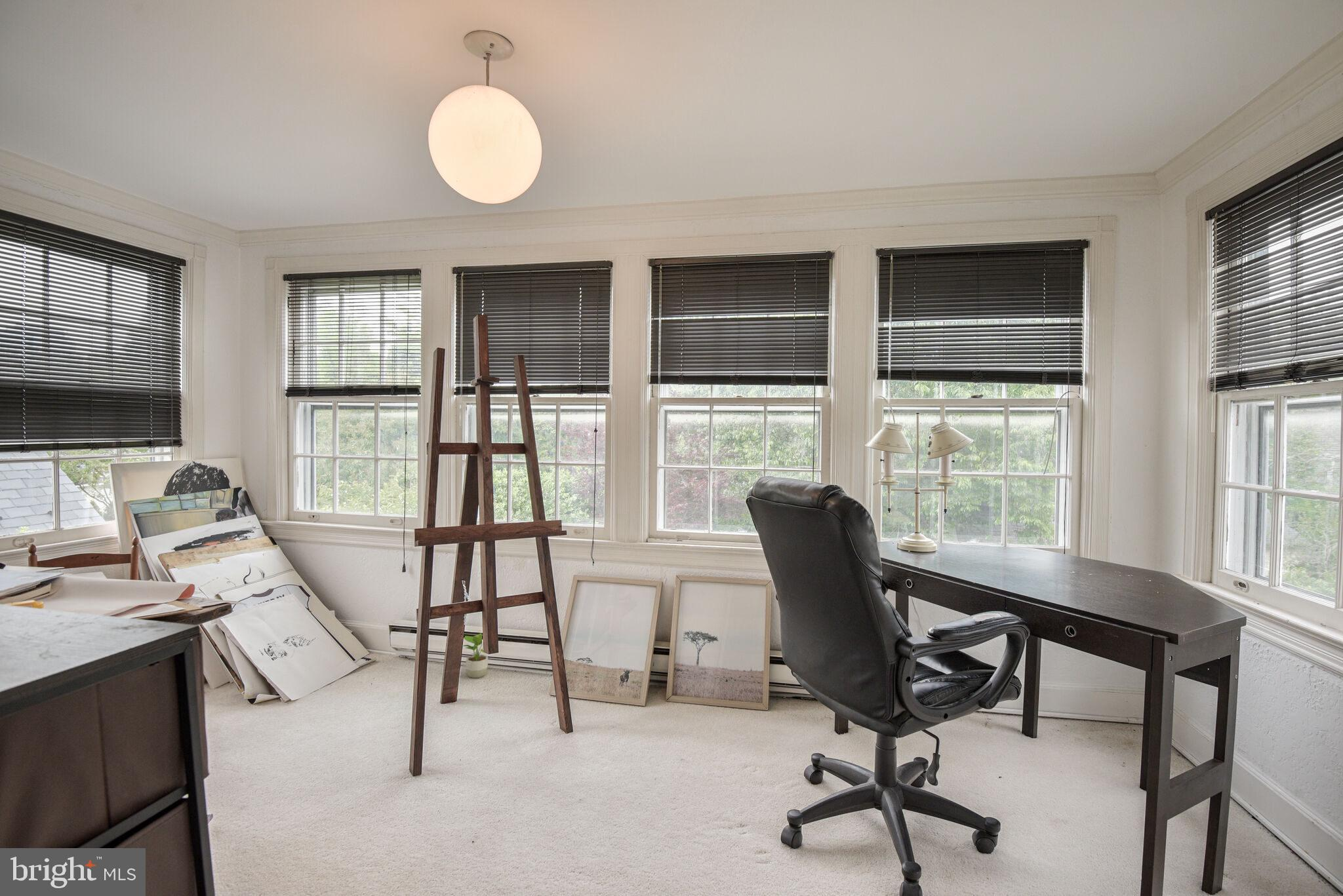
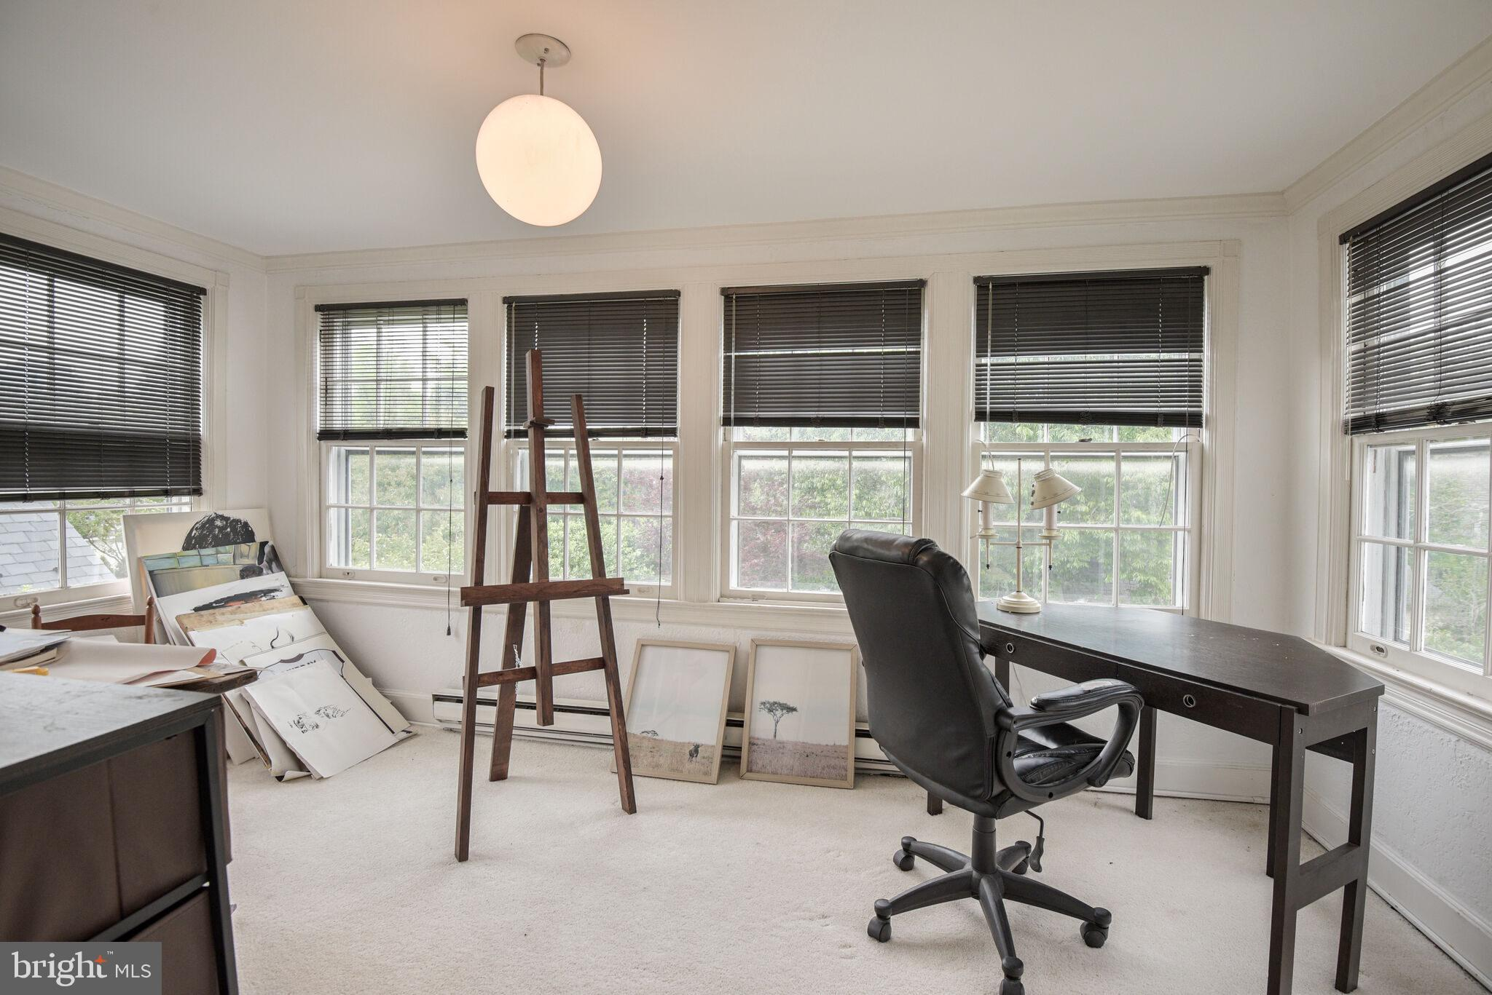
- potted plant (479, 650)
